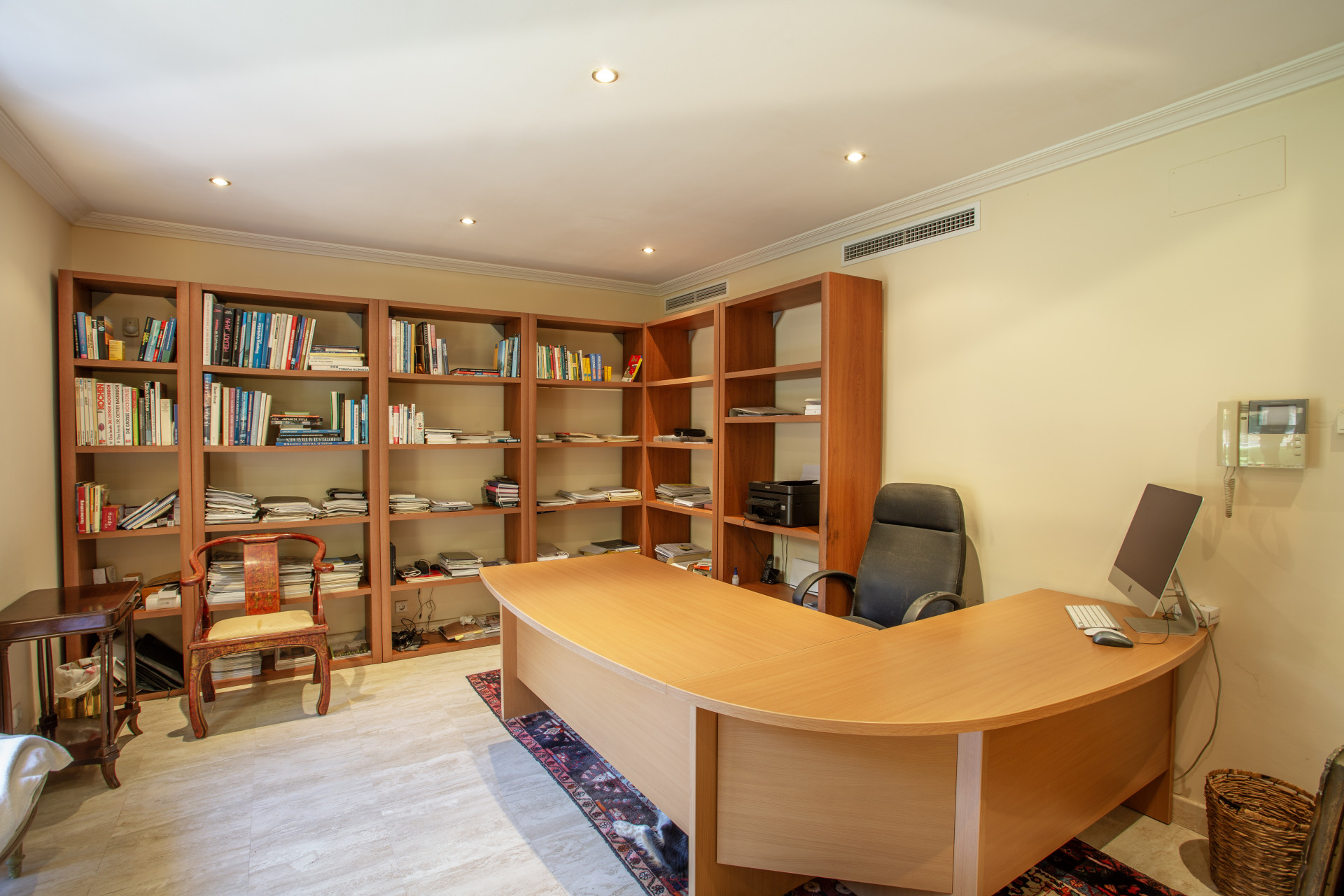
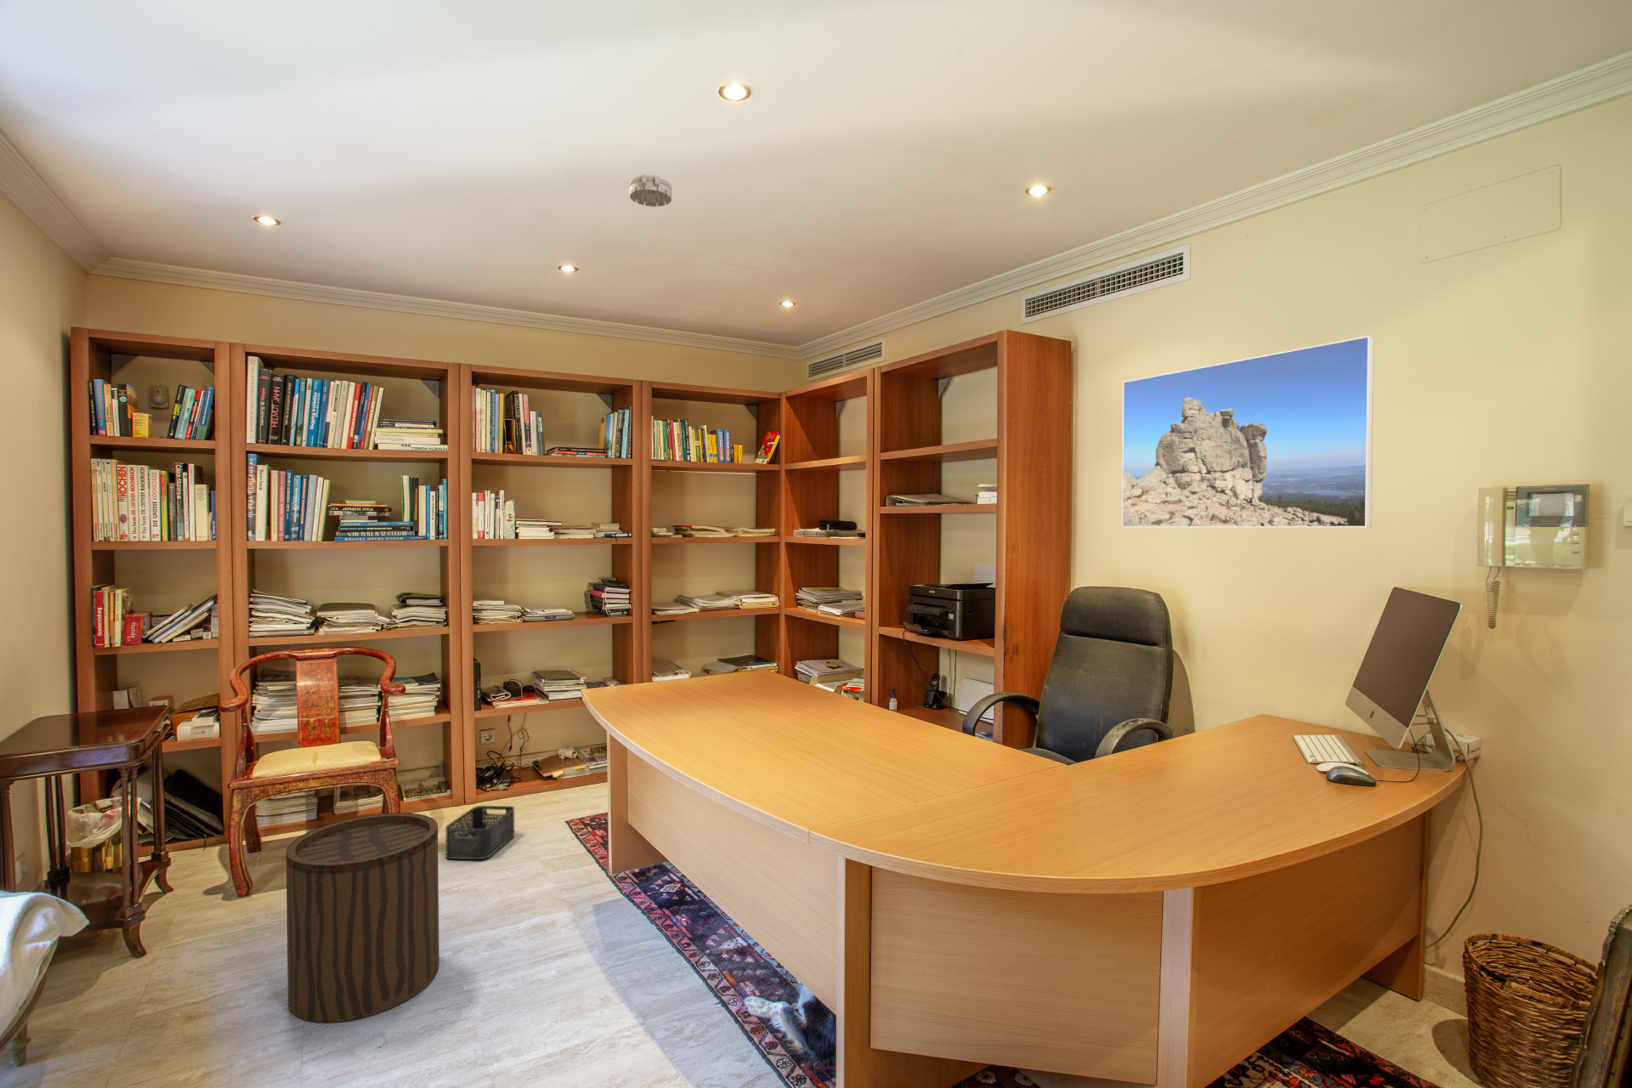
+ storage bin (481, 832)
+ smoke detector (651, 189)
+ stool (365, 908)
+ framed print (1231, 444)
